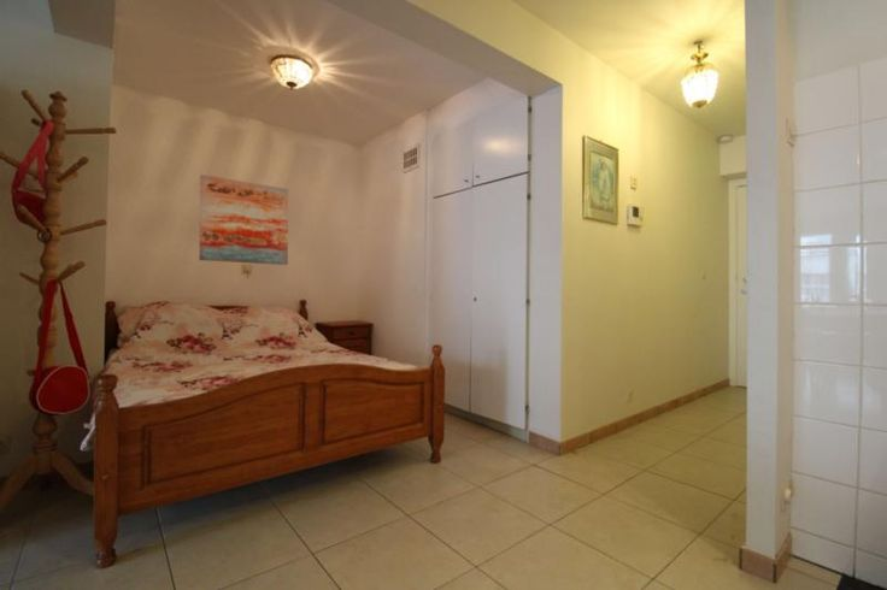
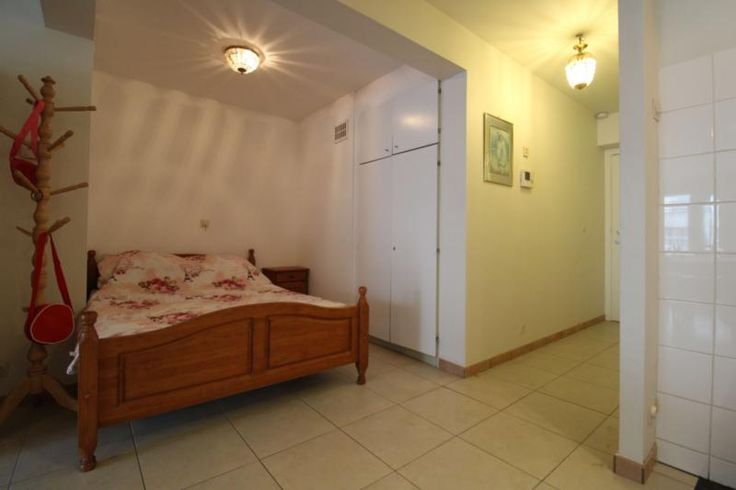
- wall art (246, 222)
